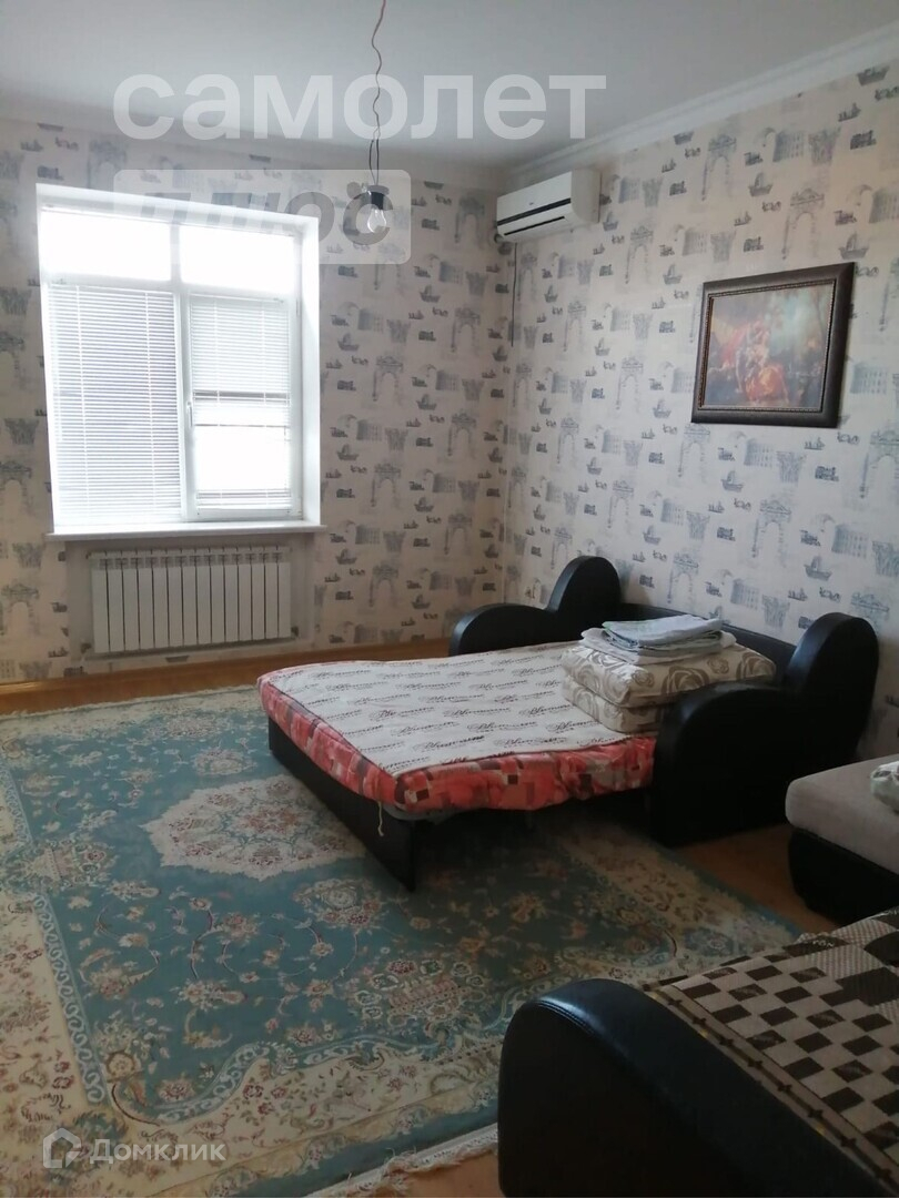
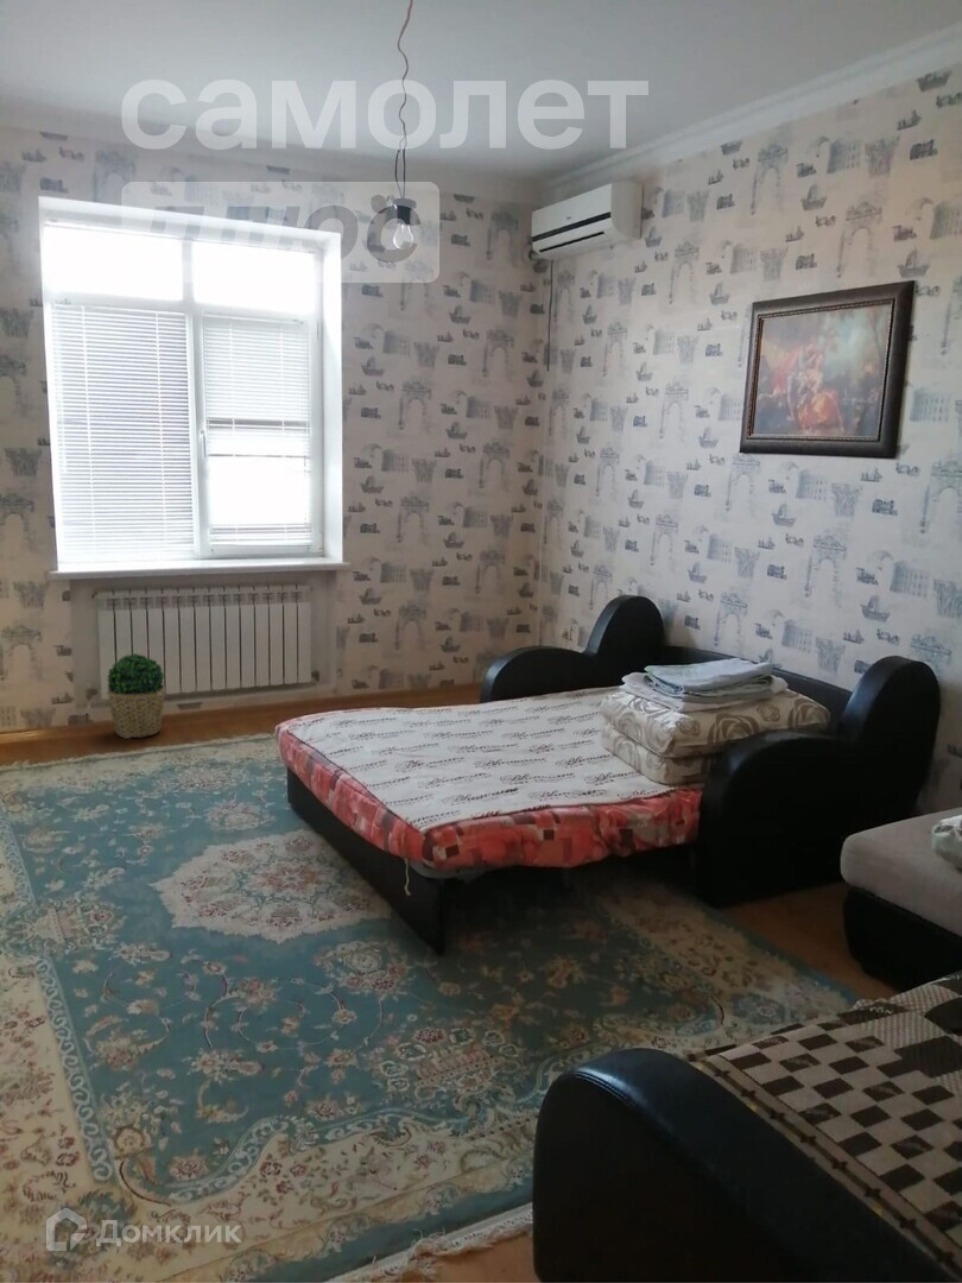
+ potted plant (135, 694)
